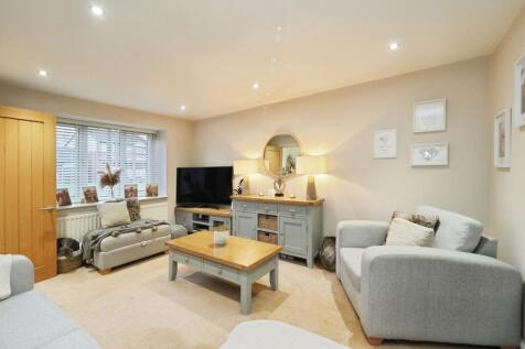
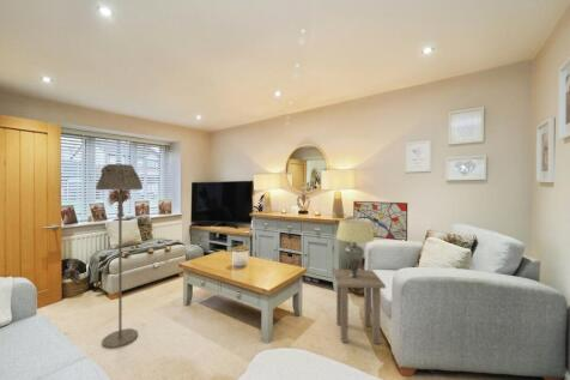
+ wall art (378, 219)
+ lampshade (354, 247)
+ side table (364, 303)
+ floor lamp (120, 252)
